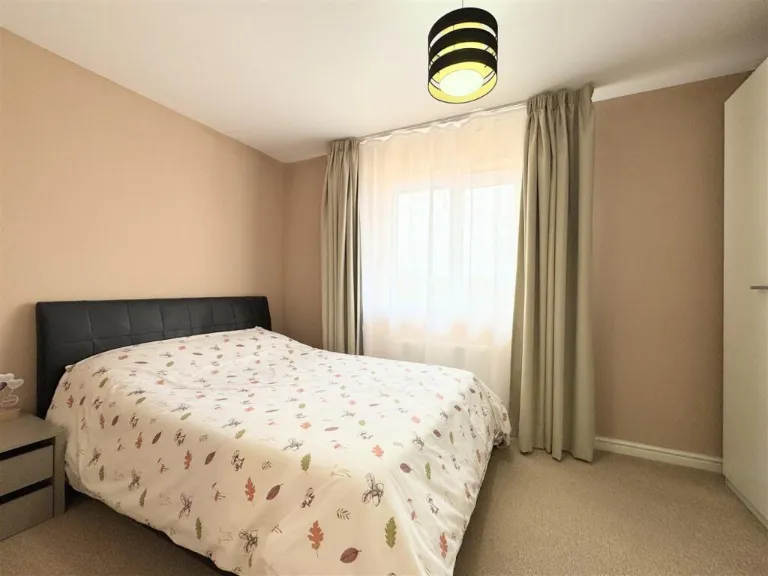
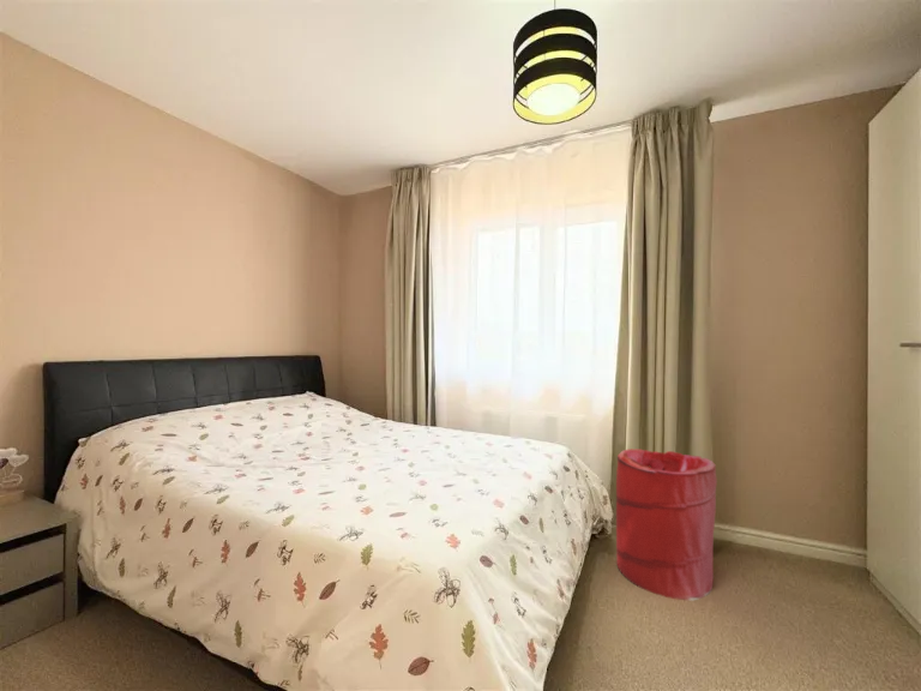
+ laundry hamper (663, 512)
